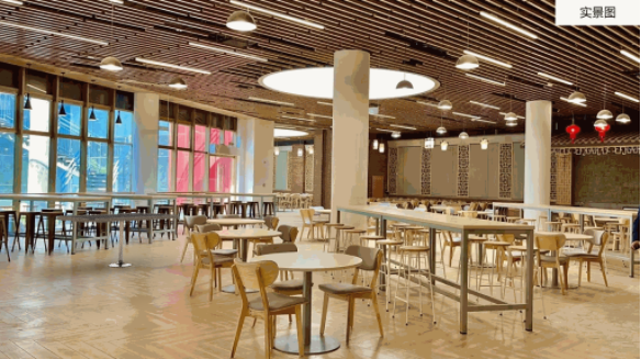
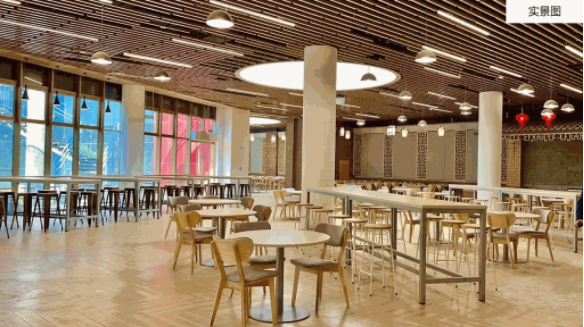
- dining table (121, 239)
